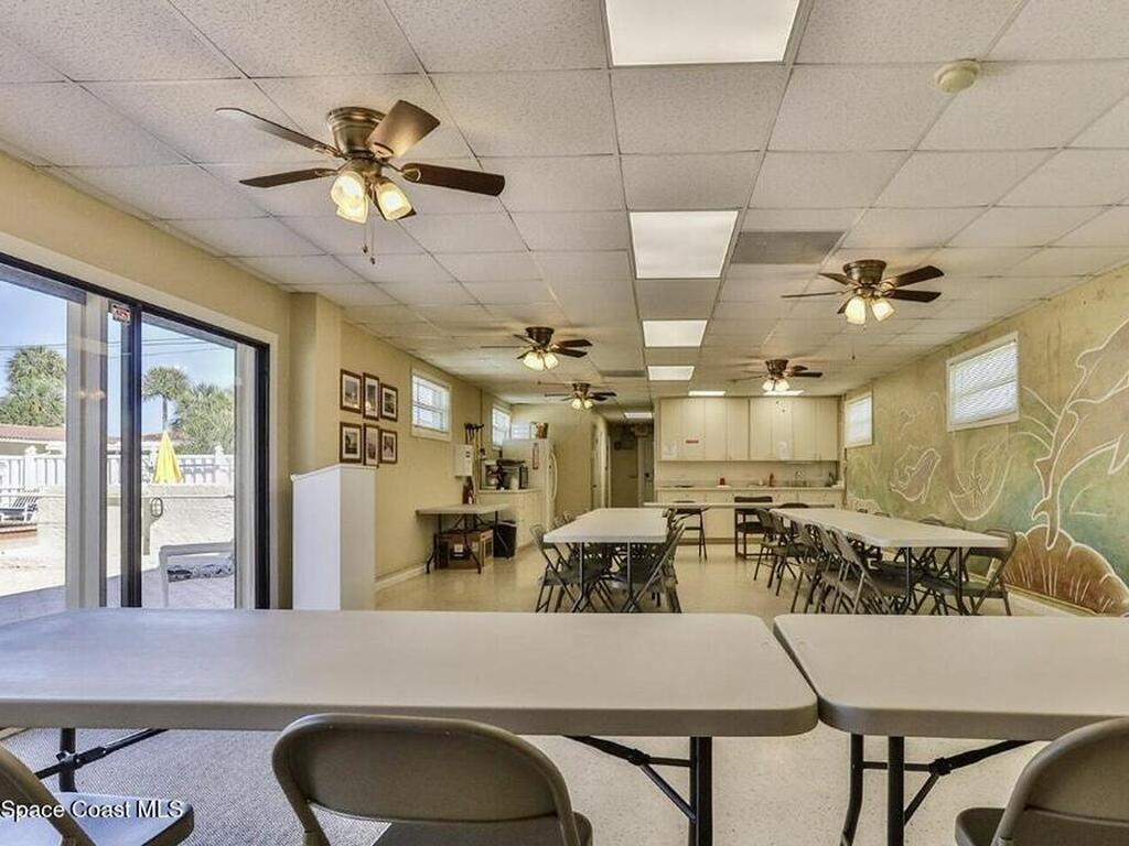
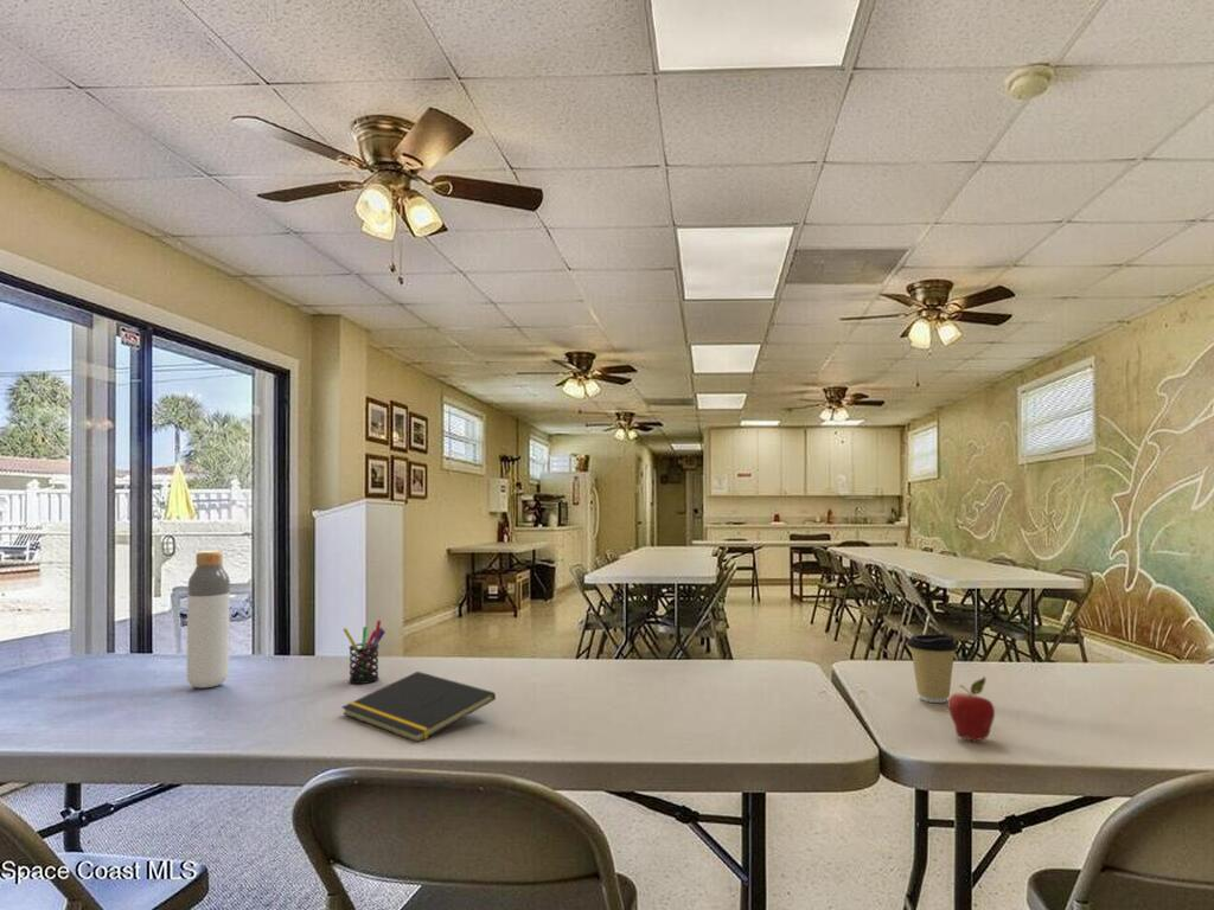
+ pen holder (365, 649)
+ coffee cup (932, 667)
+ notepad (417, 703)
+ bottle (209, 617)
+ fruit (970, 706)
